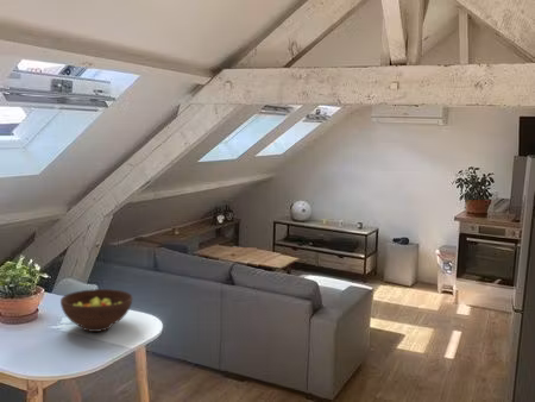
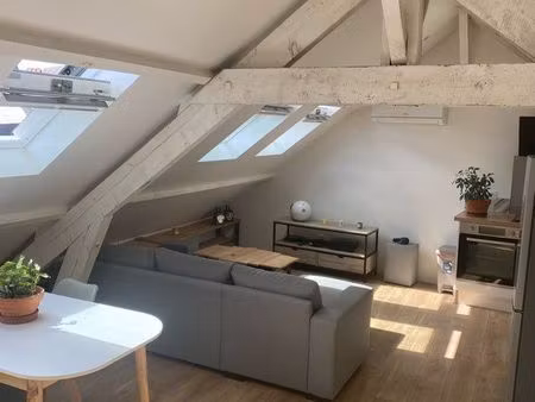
- fruit bowl (96, 313)
